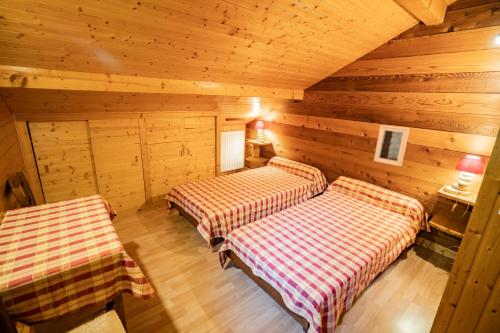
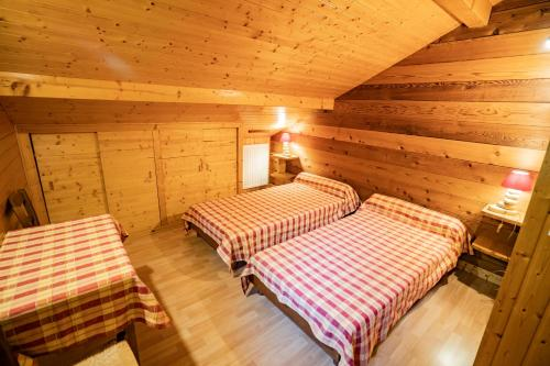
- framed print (390, 145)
